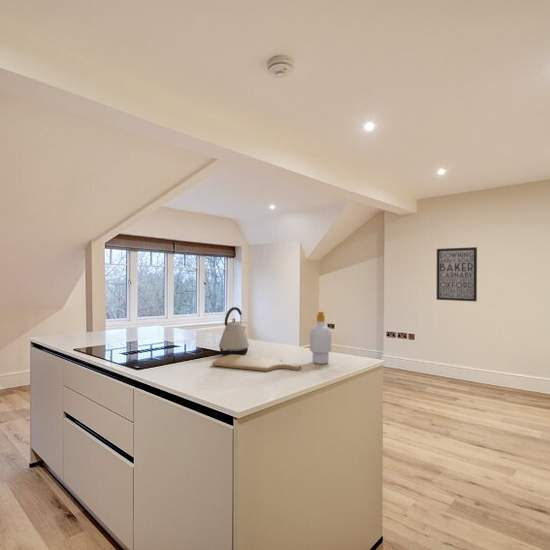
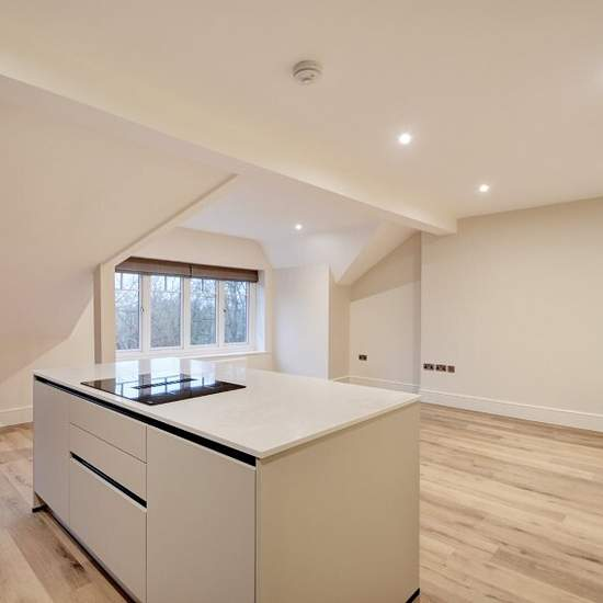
- wall art (456, 274)
- kettle (234, 330)
- chopping board (259, 363)
- soap bottle (320, 337)
